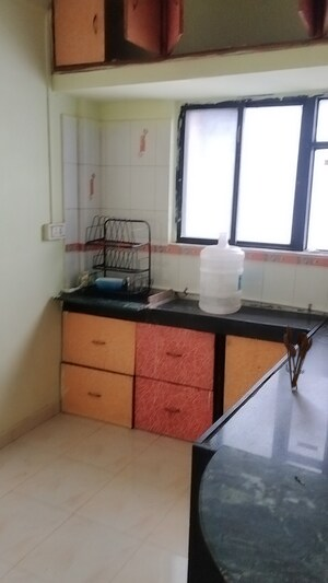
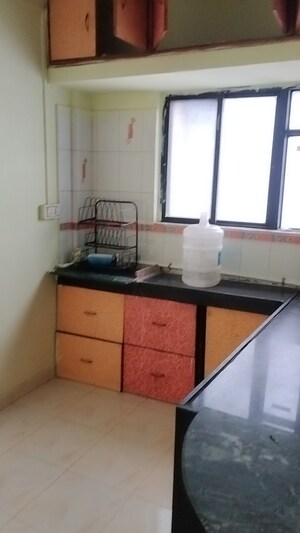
- utensil holder (294, 357)
